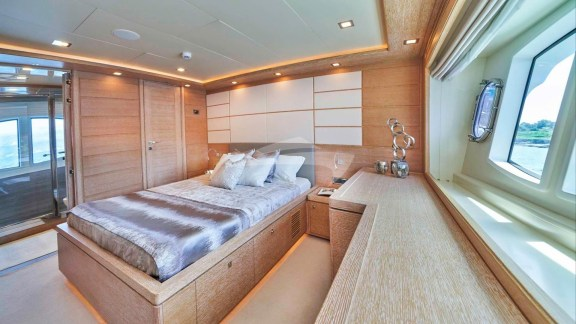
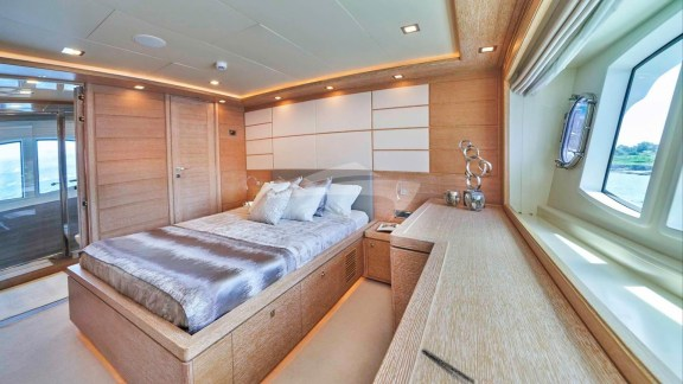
+ pen (445, 364)
